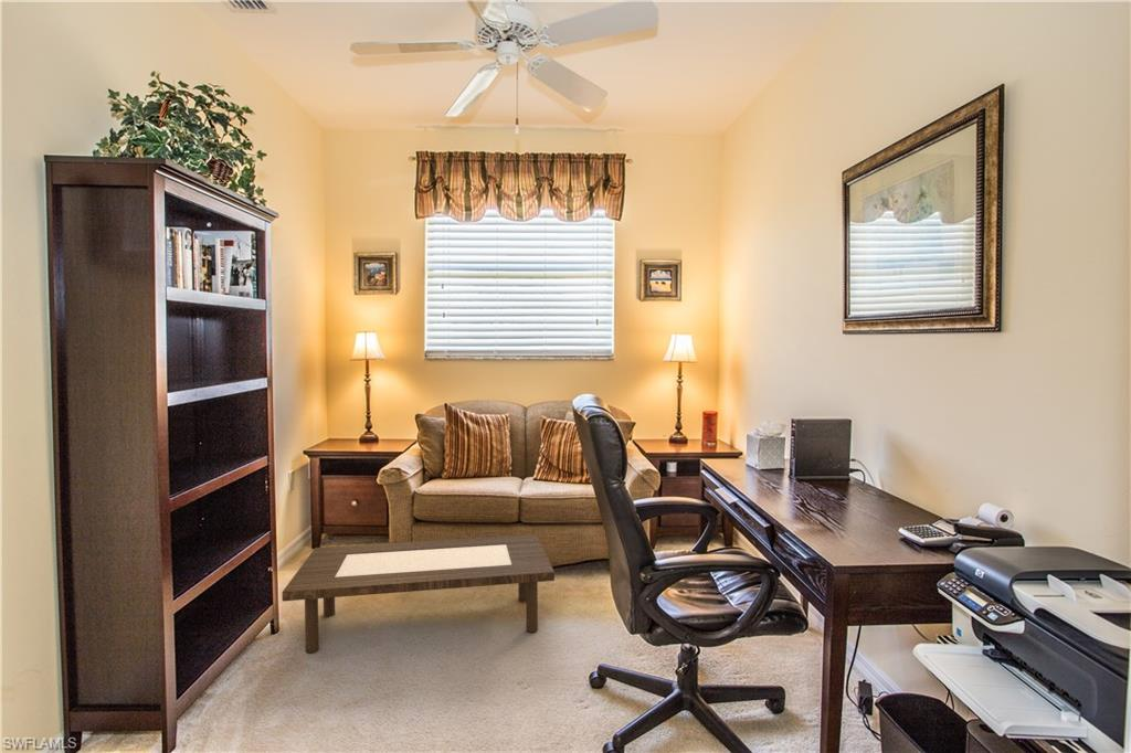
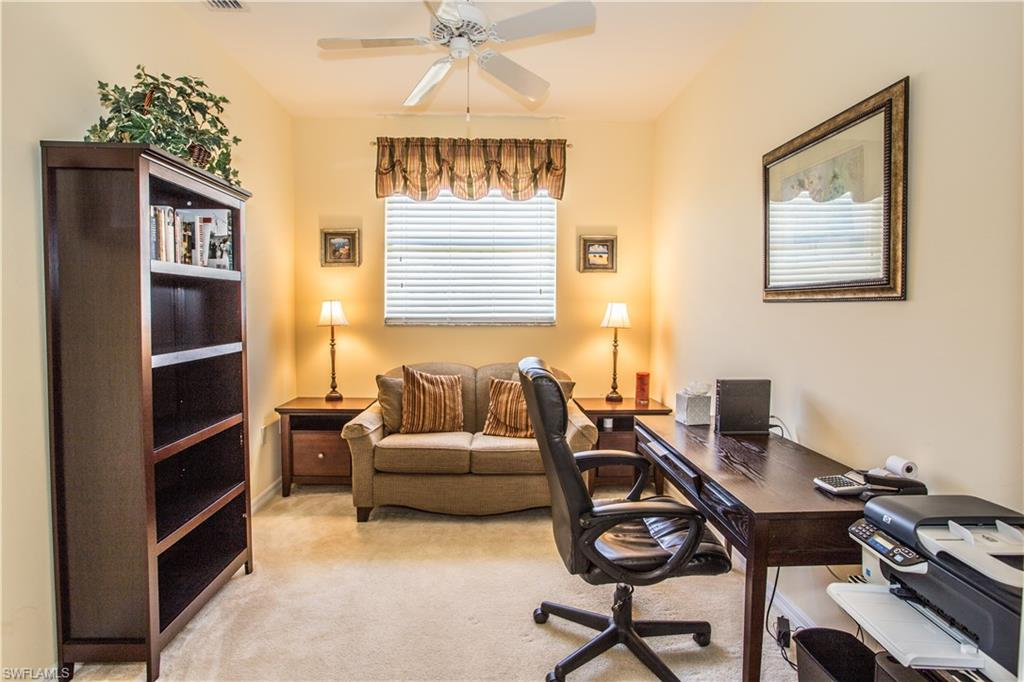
- coffee table (427, 590)
